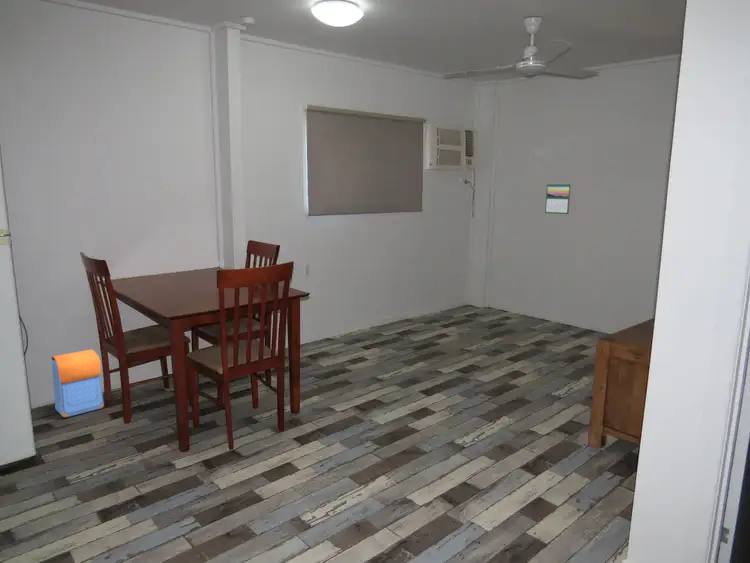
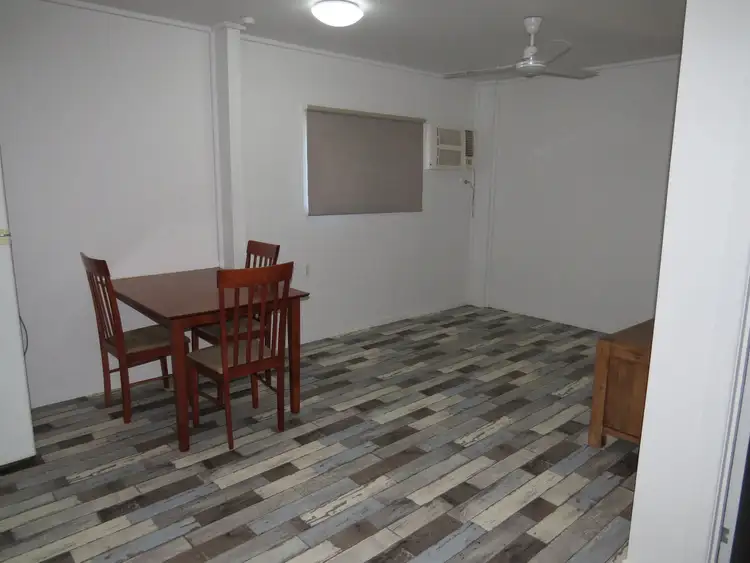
- calendar (557, 198)
- backpack (76, 381)
